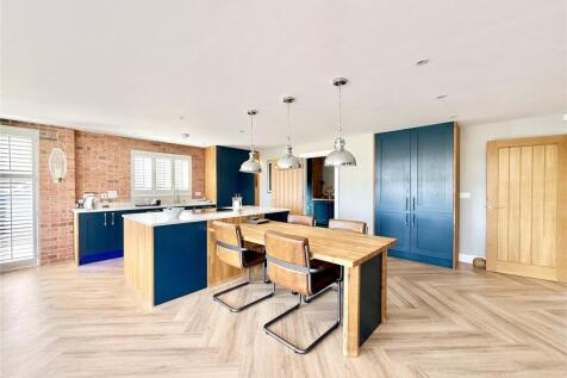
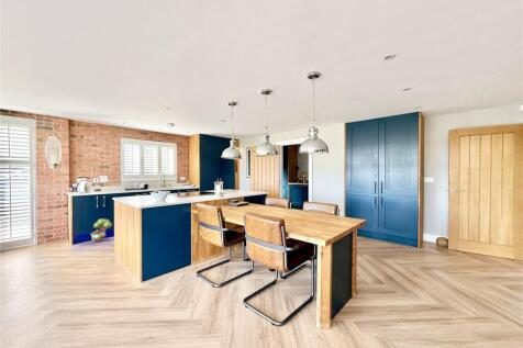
+ decorative tree (101, 228)
